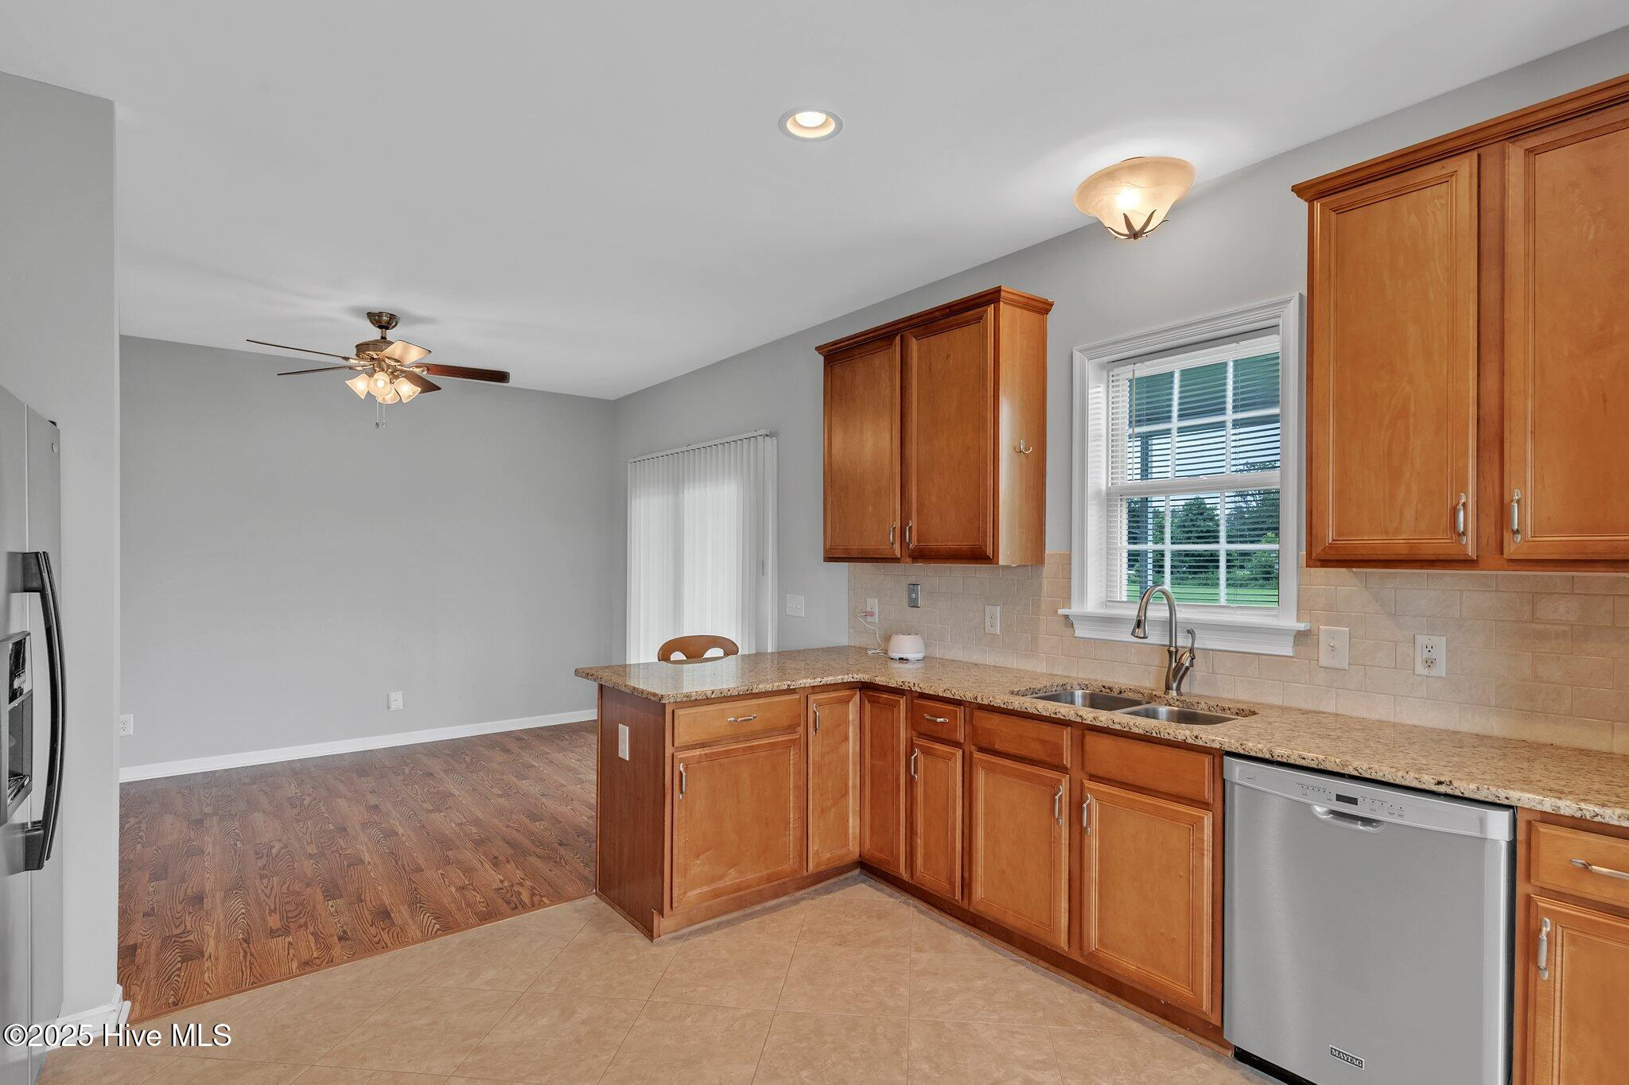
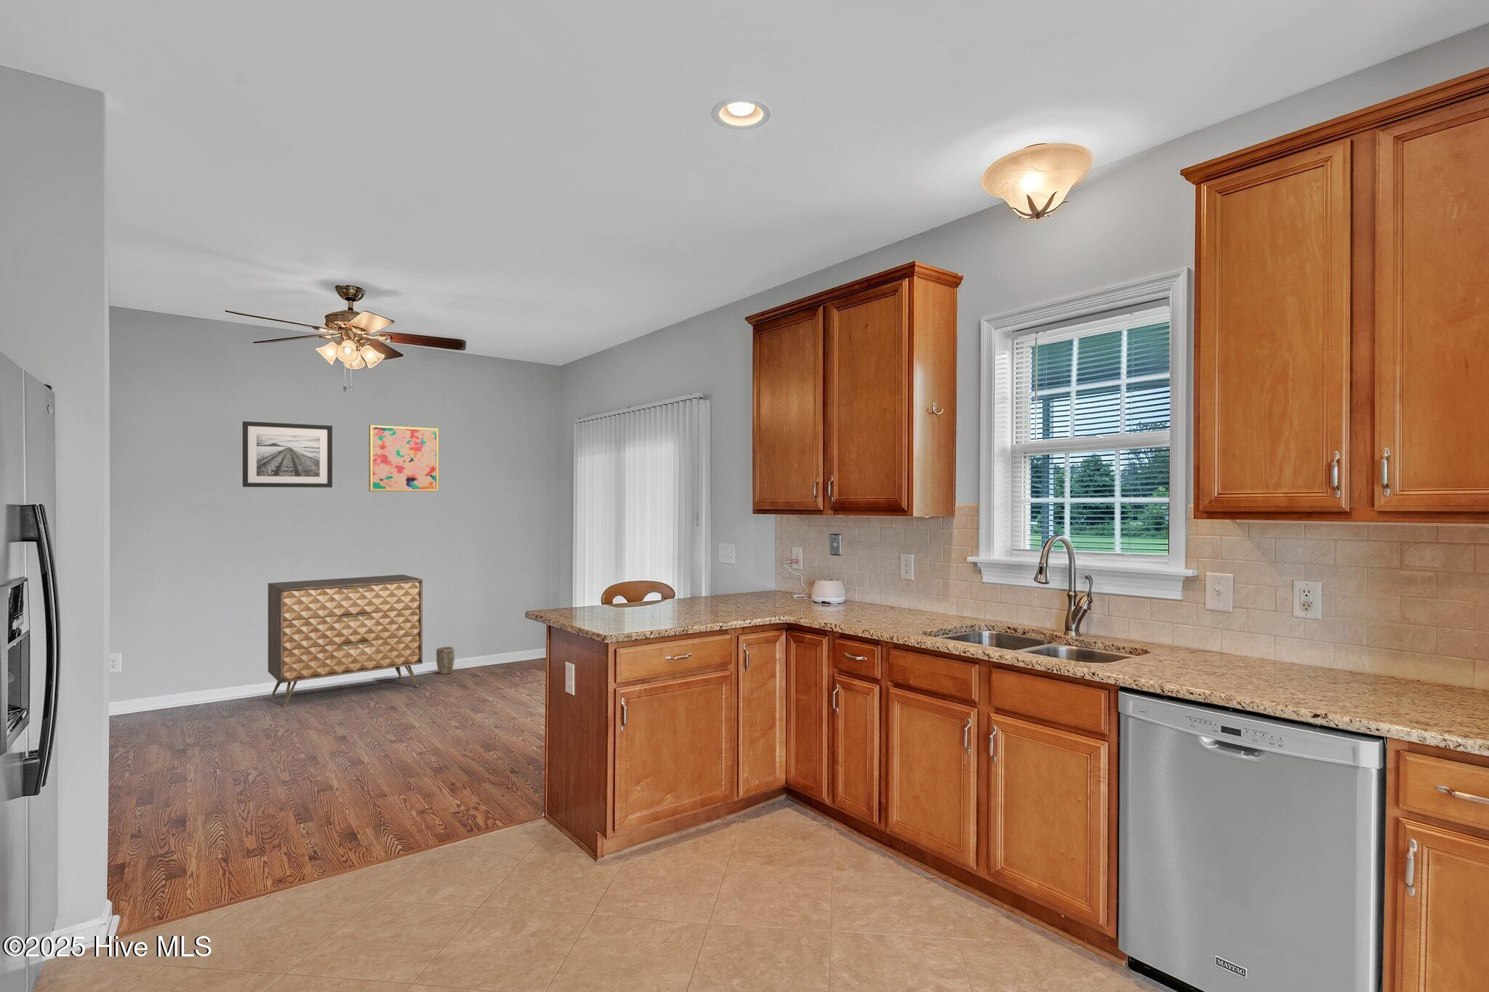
+ wall art (289, 455)
+ dresser (347, 636)
+ wall art (404, 458)
+ plant pot (445, 660)
